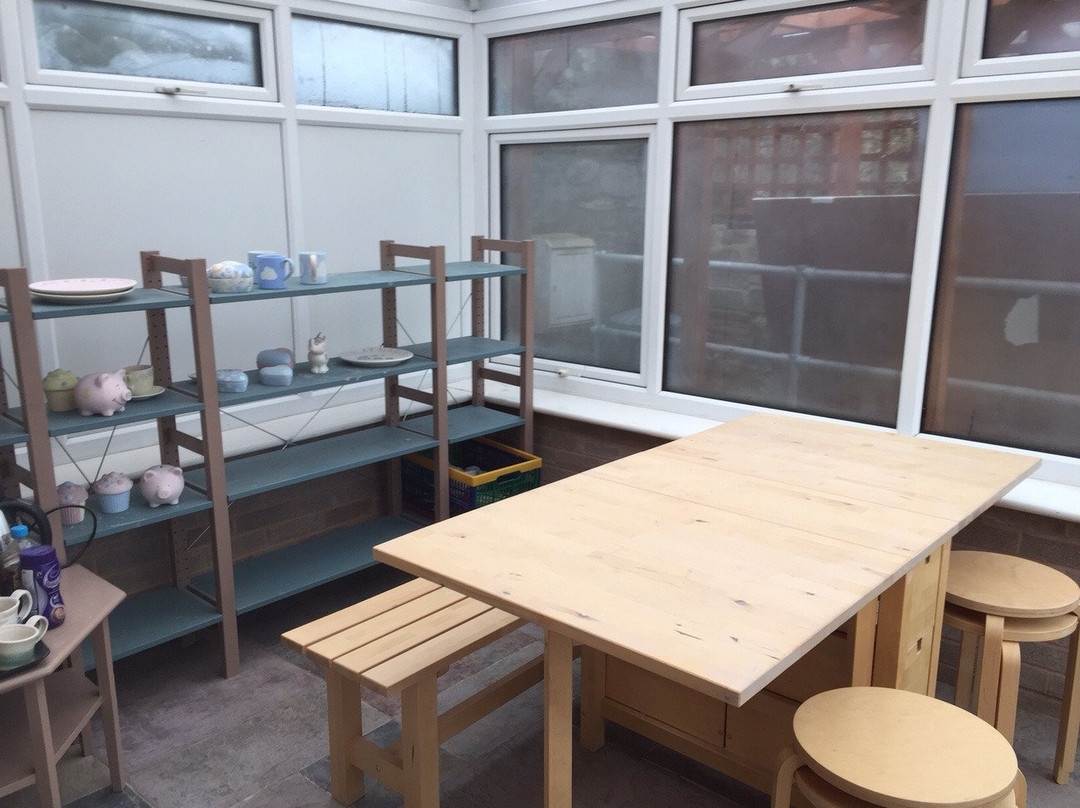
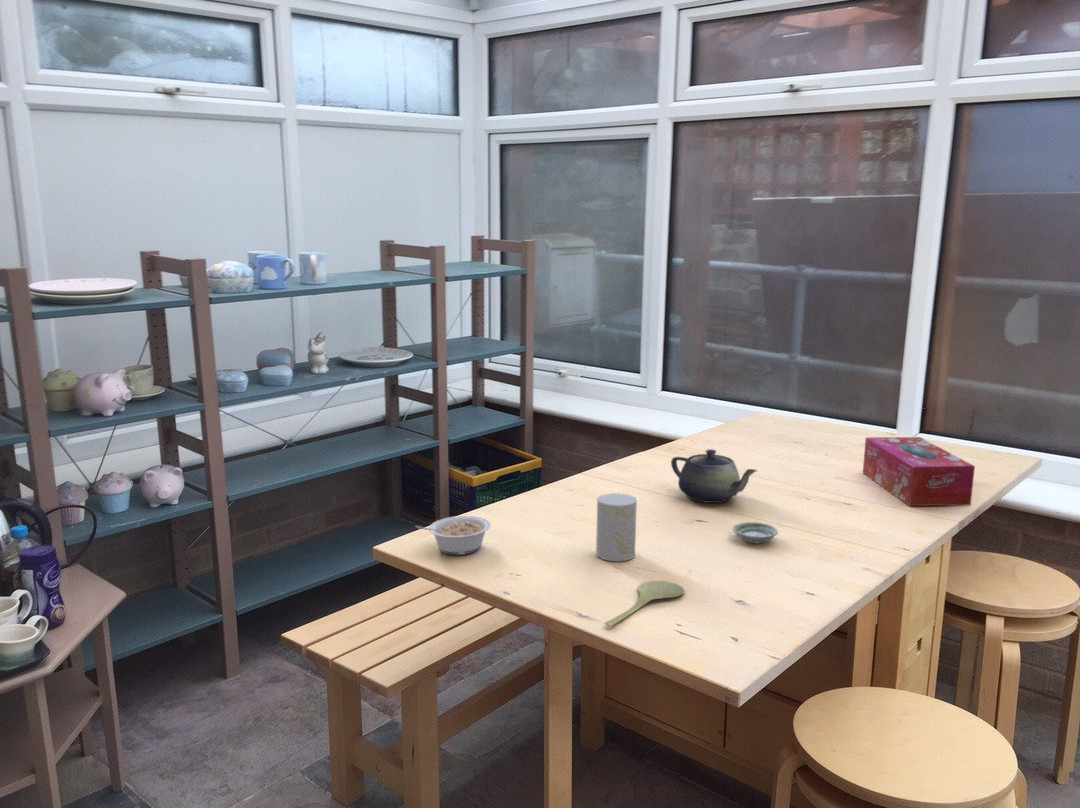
+ legume (458, 535)
+ cup (616, 526)
+ spoon (641, 601)
+ tissue box (915, 469)
+ saucer (754, 534)
+ teapot (712, 474)
